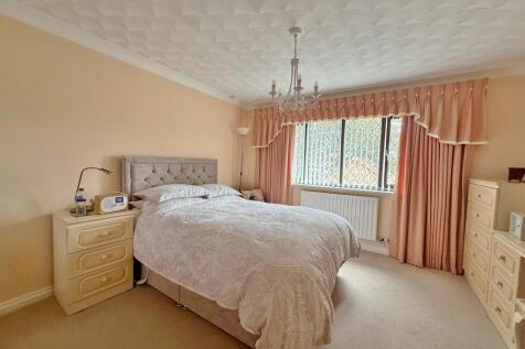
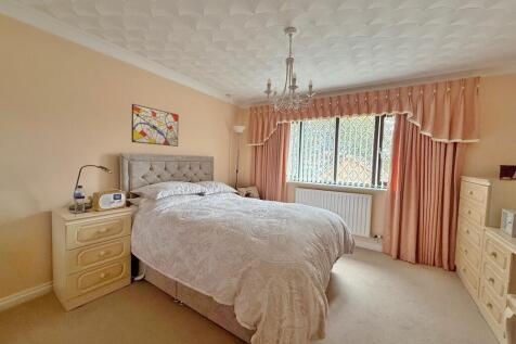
+ wall art (156, 127)
